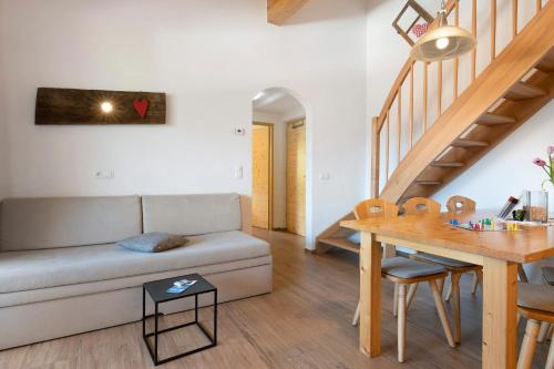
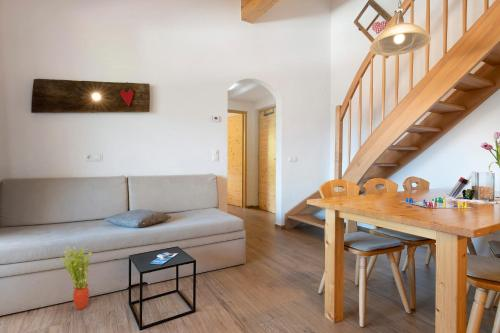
+ potted plant (77, 278)
